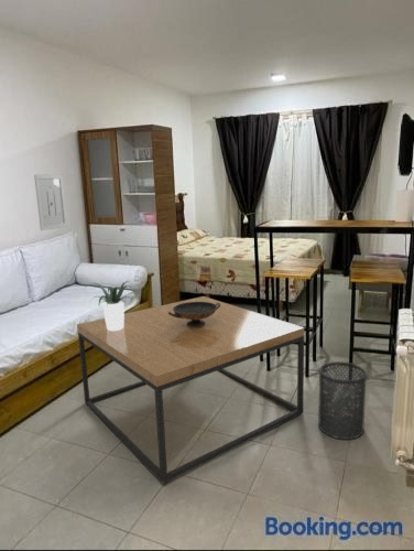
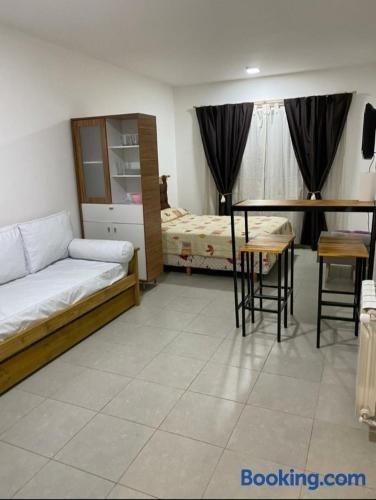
- decorative bowl (195, 315)
- coffee table (187, 367)
- trash can (341, 399)
- potted plant (111, 305)
- wall art (51, 202)
